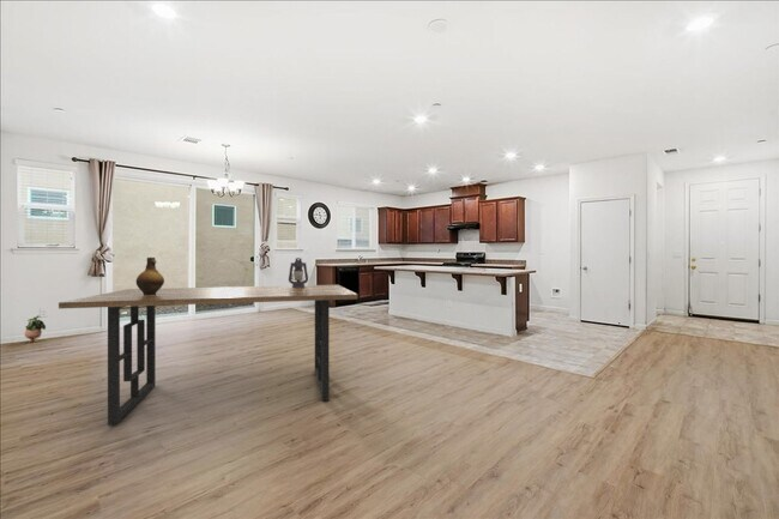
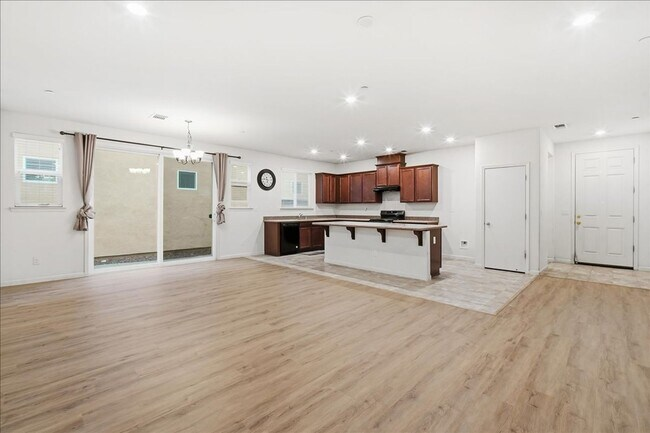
- dining table (234, 302)
- ceramic jug (150, 274)
- potted plant (35, 328)
- lantern (297, 272)
